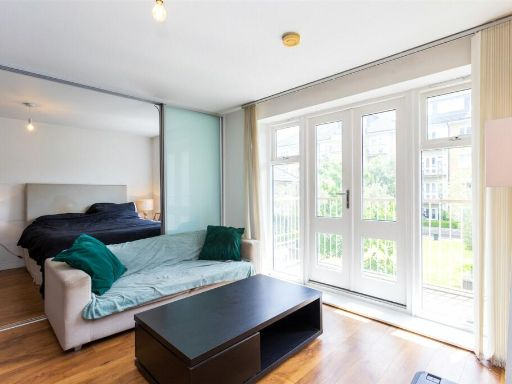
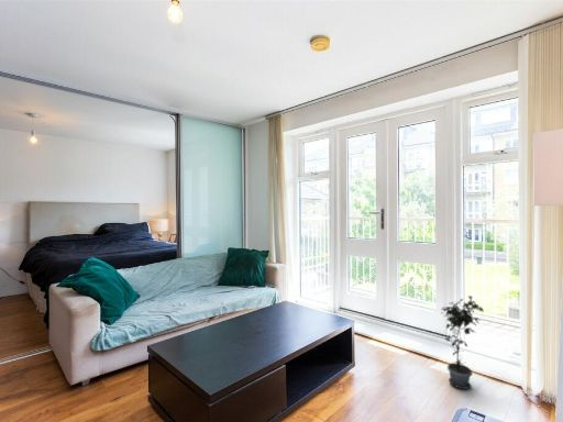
+ potted plant (460, 340)
